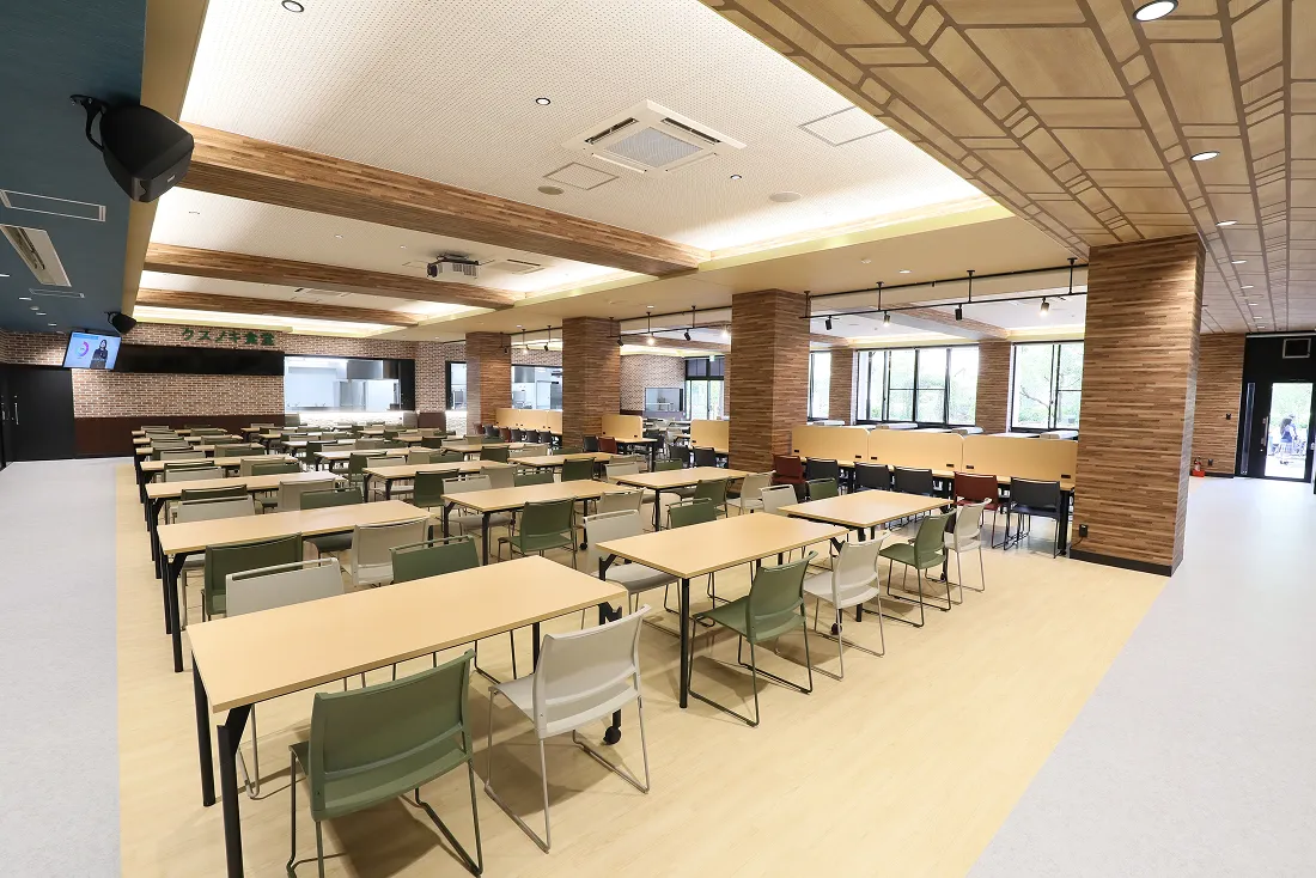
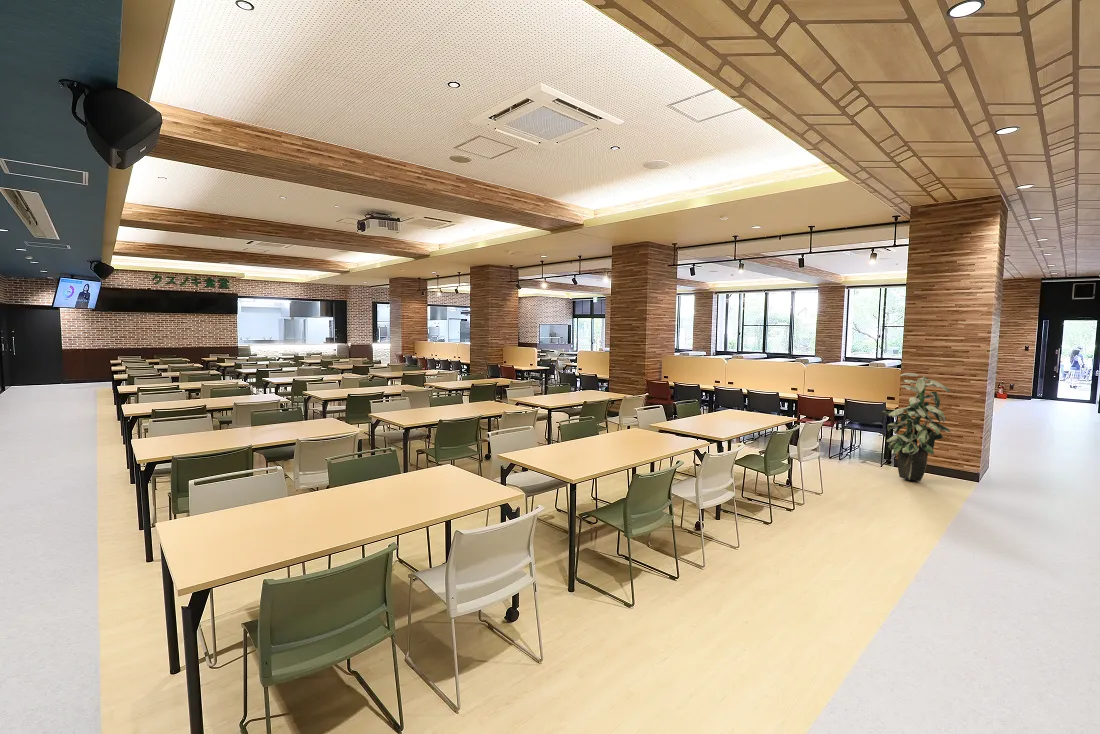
+ indoor plant (913, 426)
